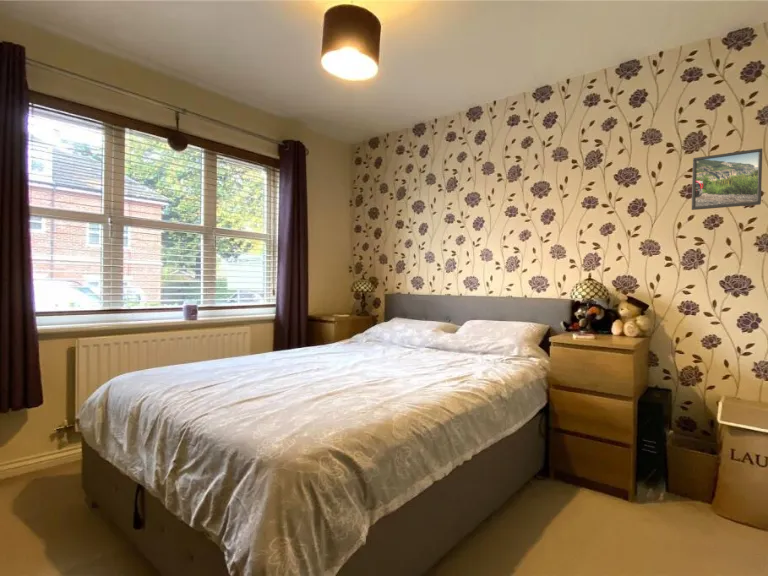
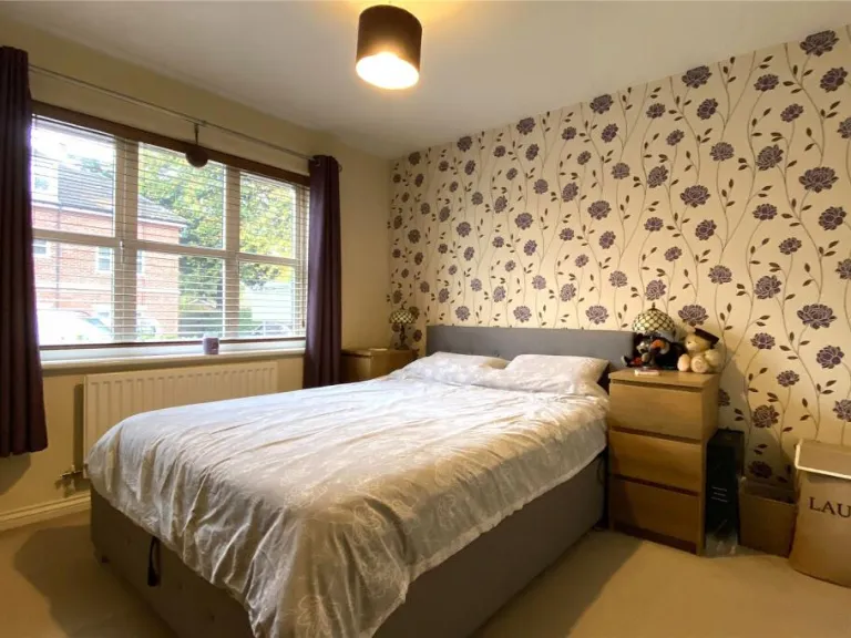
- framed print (725, 180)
